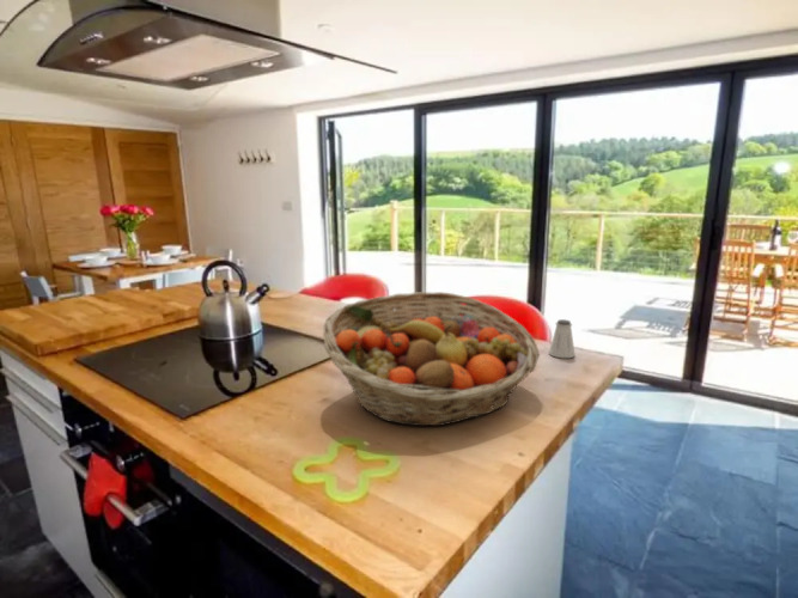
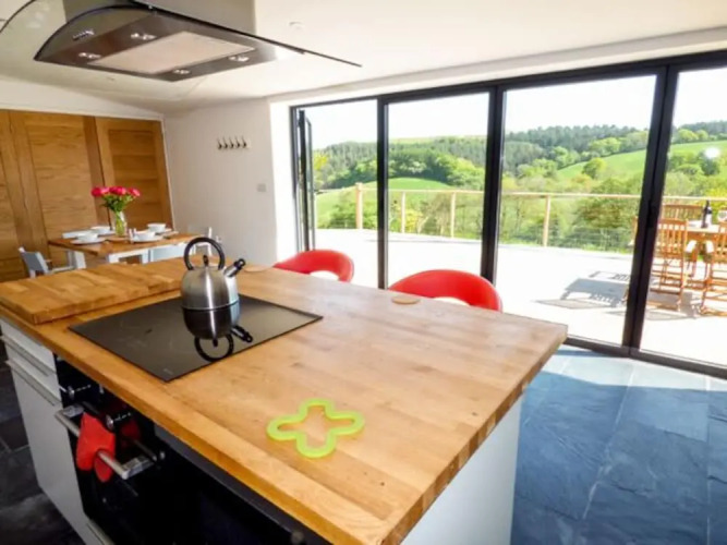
- saltshaker (562, 337)
- fruit basket (431, 350)
